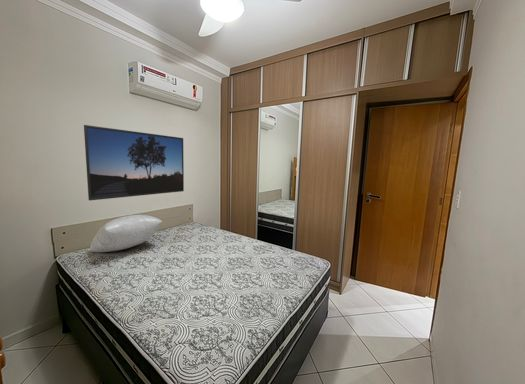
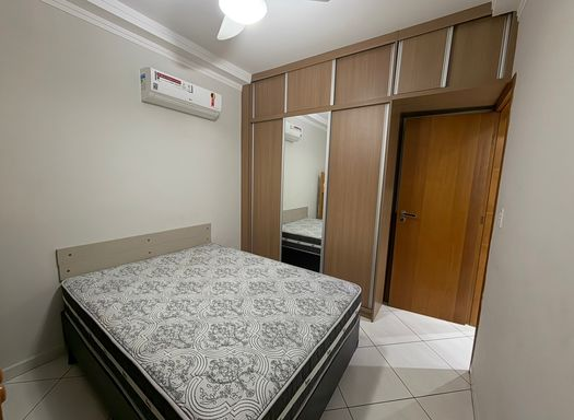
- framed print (143, 164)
- pillow (126, 232)
